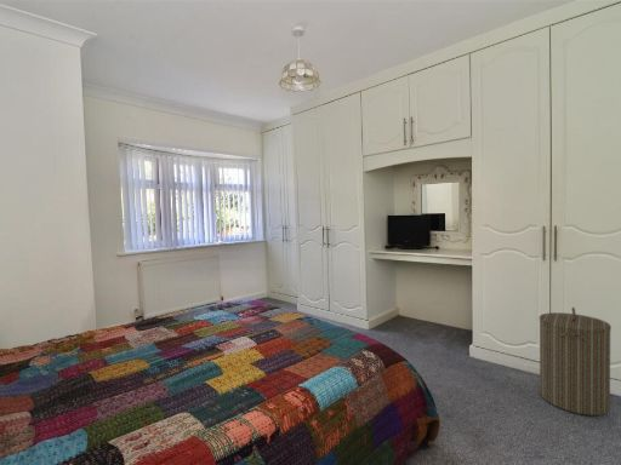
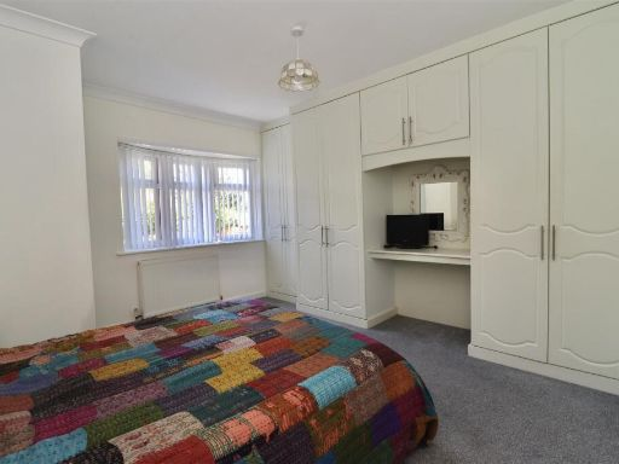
- laundry hamper (572, 354)
